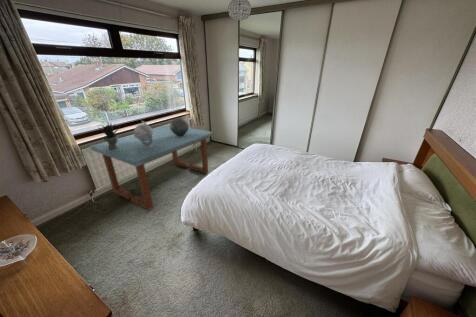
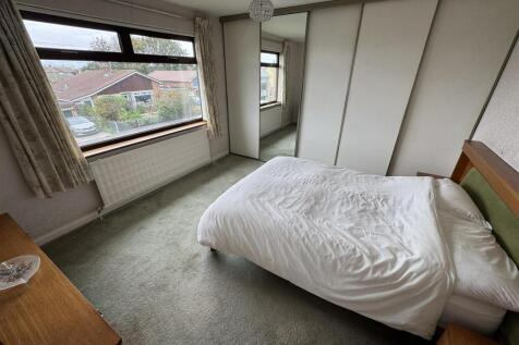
- potted plant (110, 135)
- decorative globe (144, 134)
- ceramic pot (179, 126)
- bench (160, 157)
